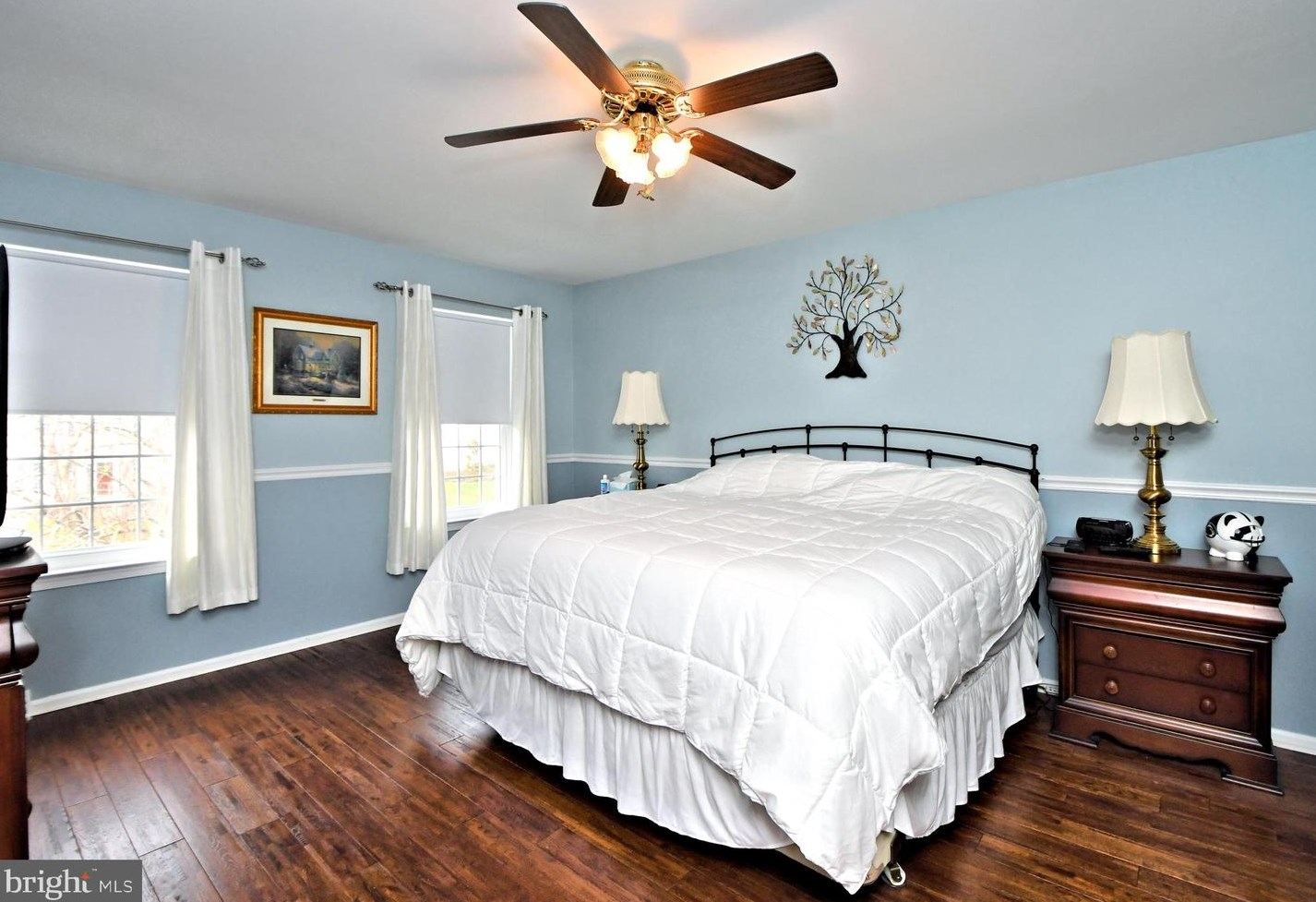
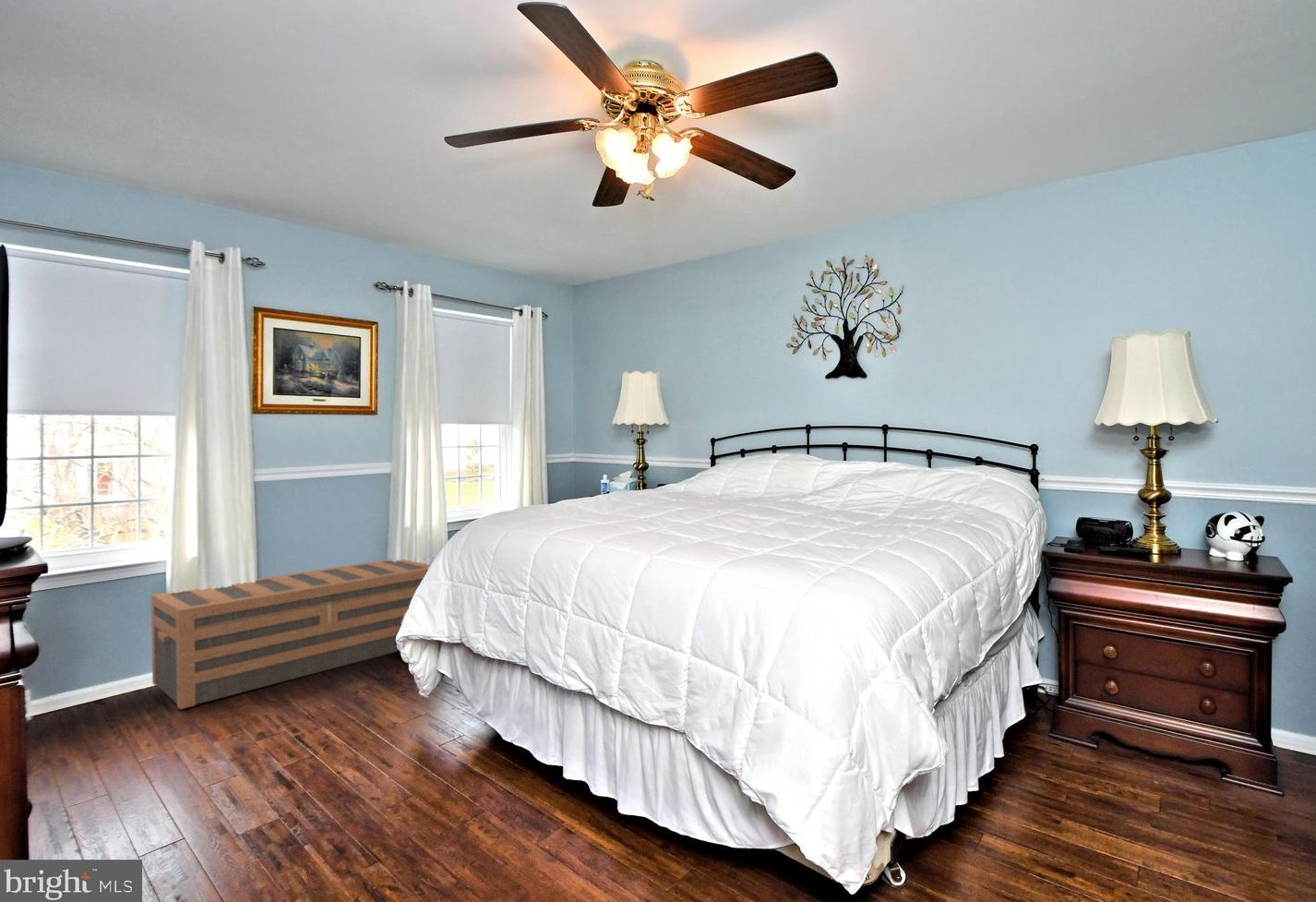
+ storage bench (309, 619)
